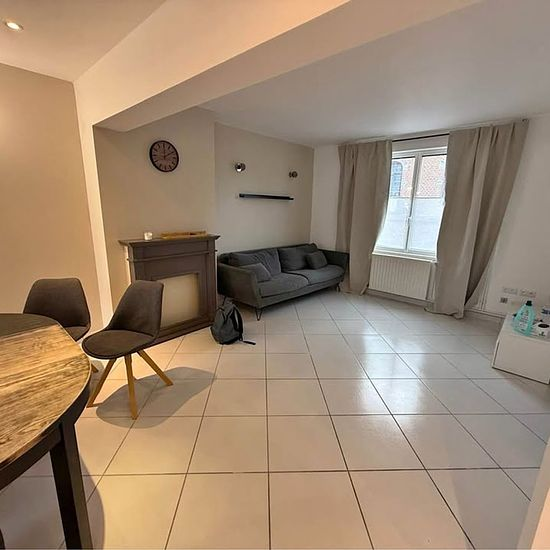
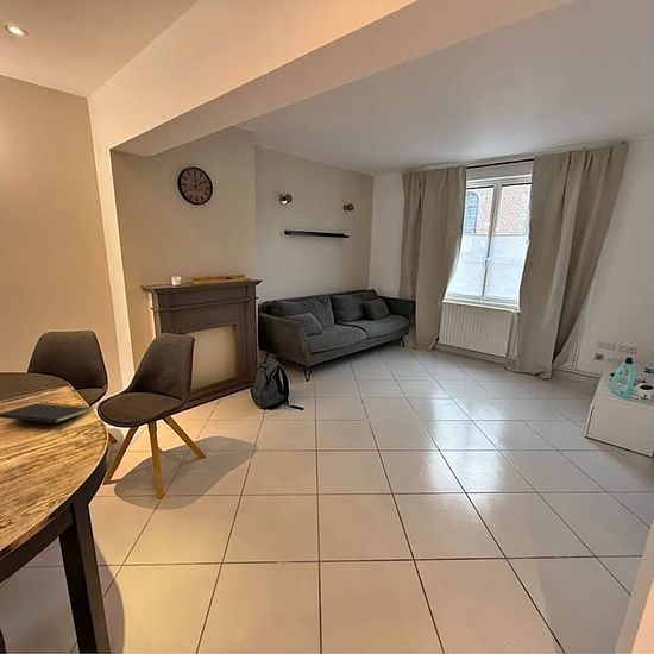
+ notepad (48, 411)
